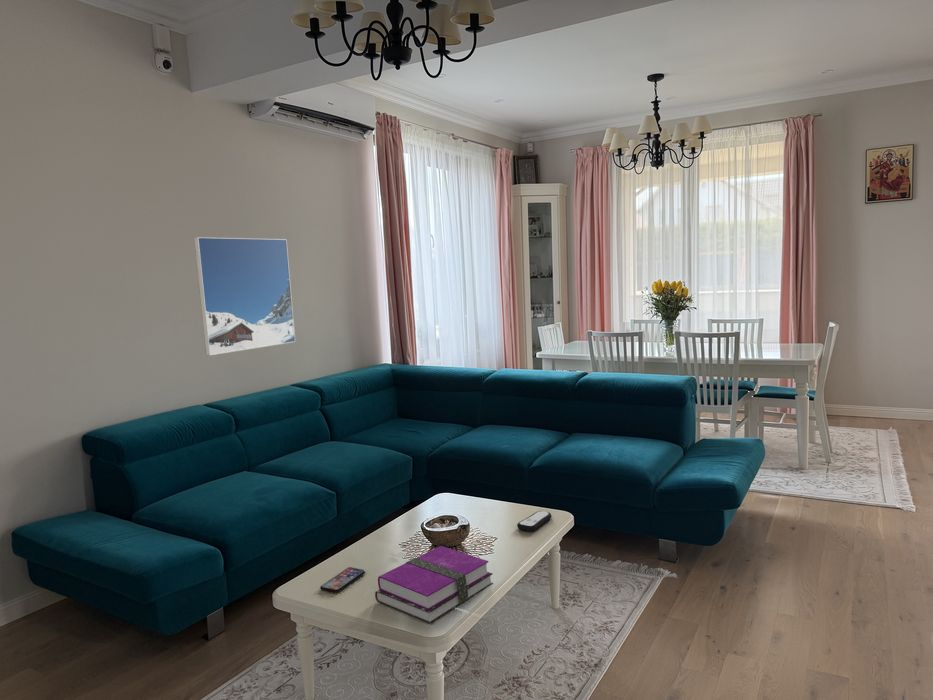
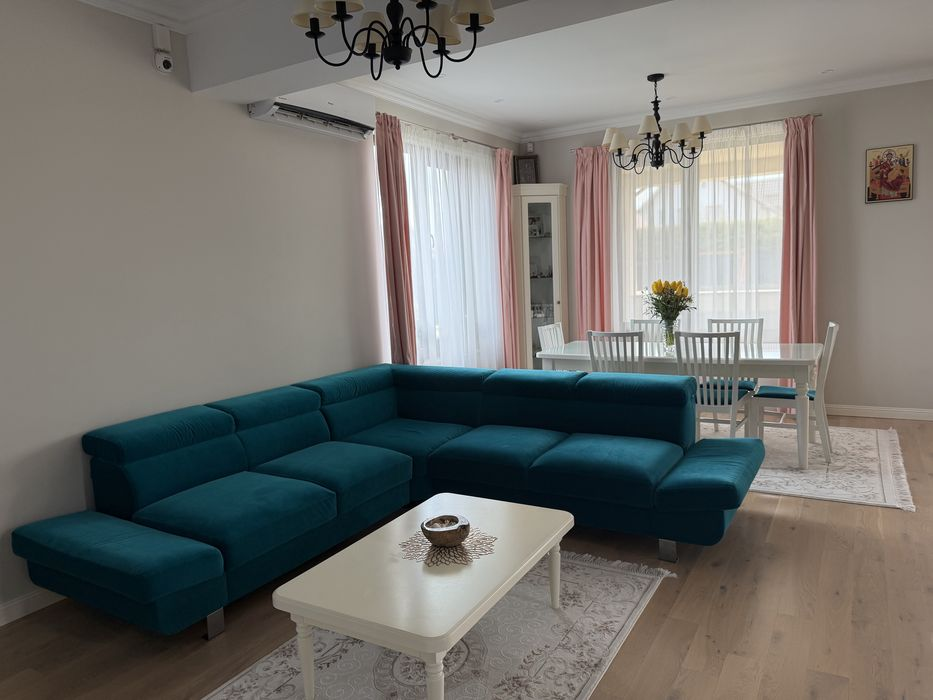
- remote control (535, 520)
- hardback book (434, 580)
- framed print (248, 293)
- smartphone (343, 579)
